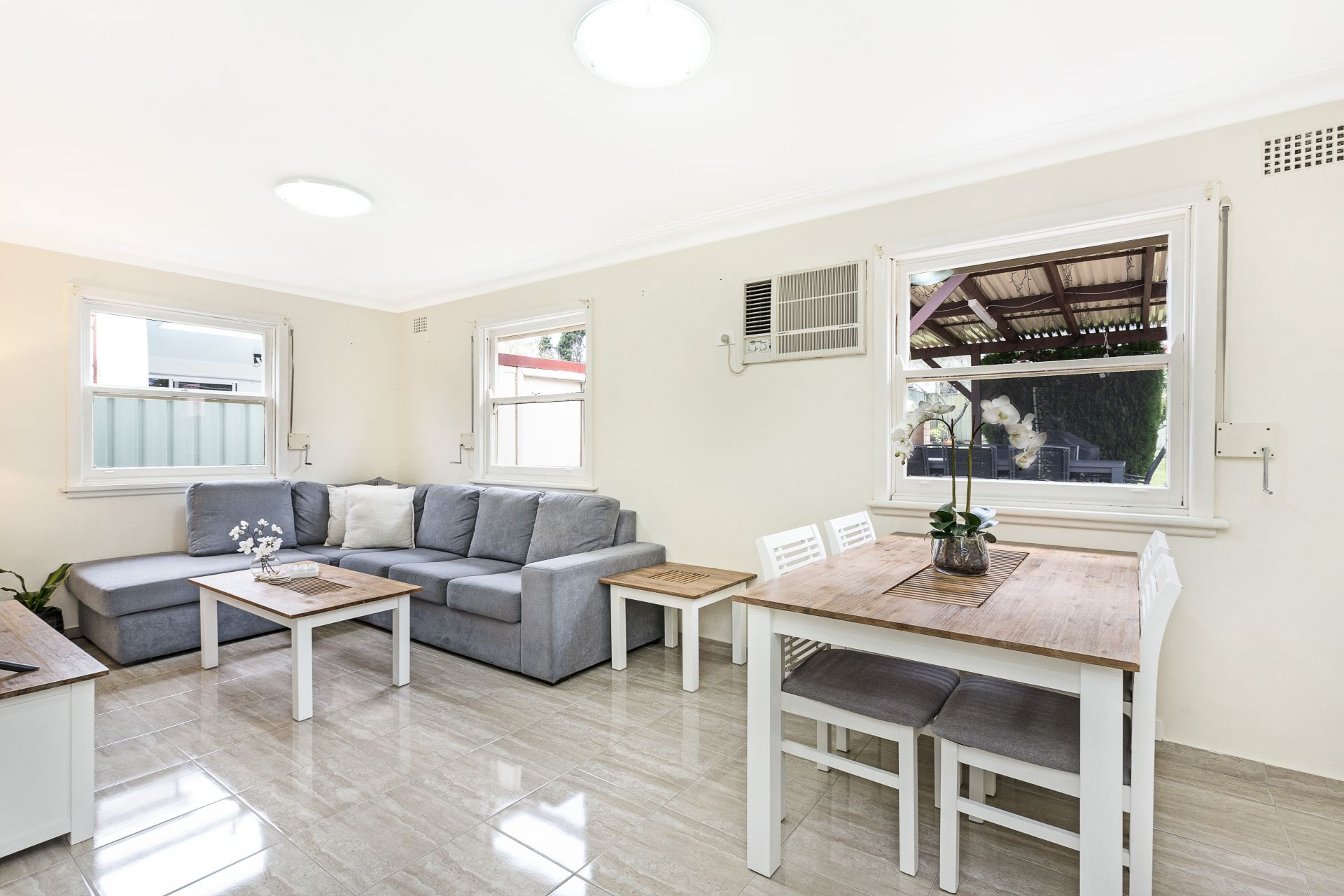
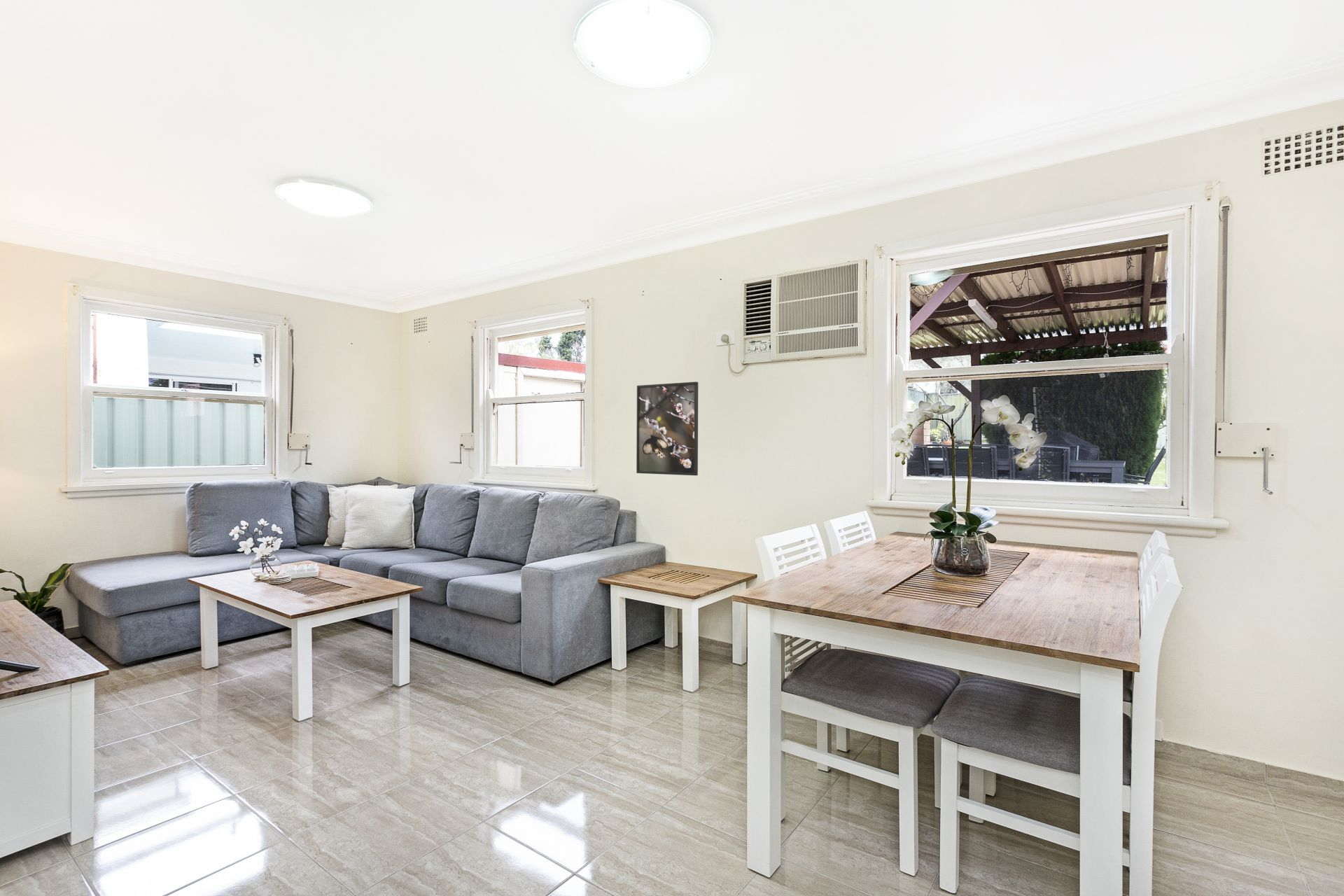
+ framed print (666, 428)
